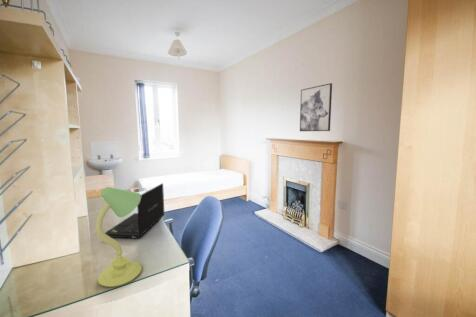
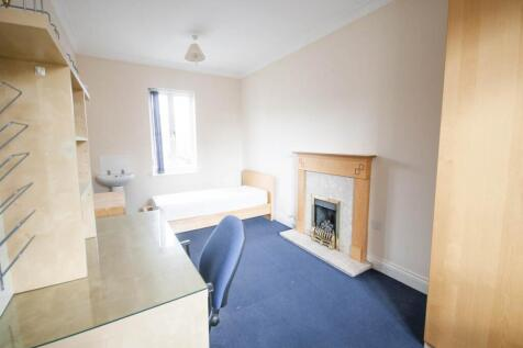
- wall art (314, 109)
- table lamp (115, 240)
- laptop (137, 207)
